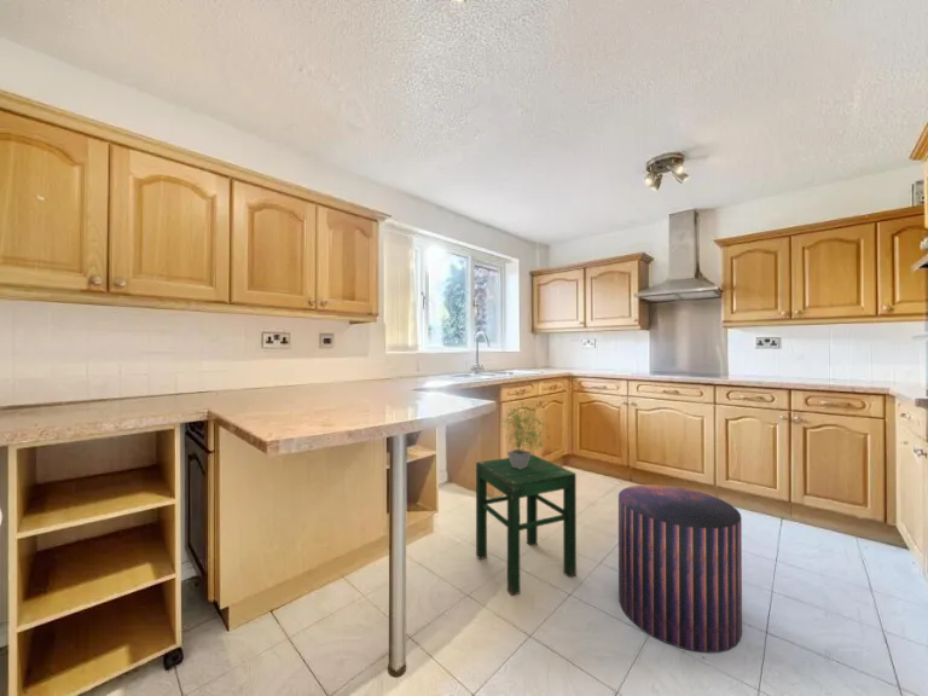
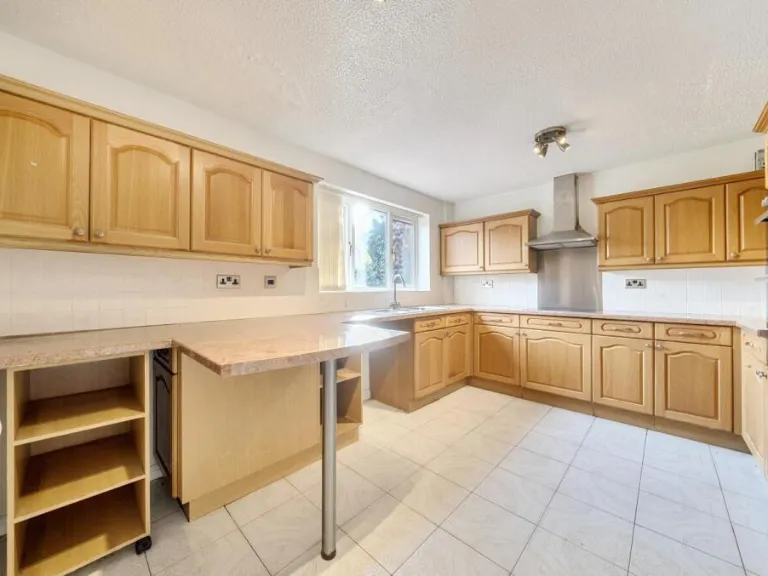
- potted plant (524, 431)
- stool (527, 516)
- stool (675, 556)
